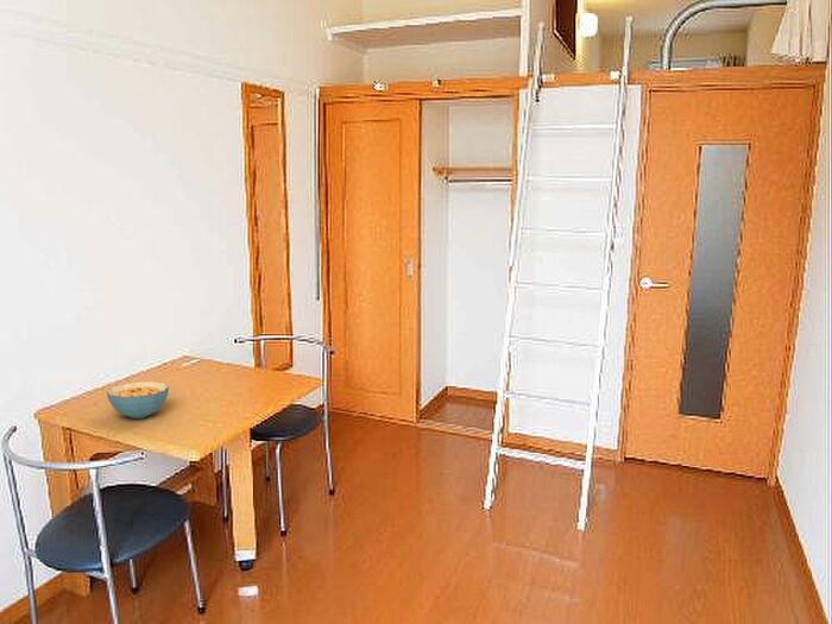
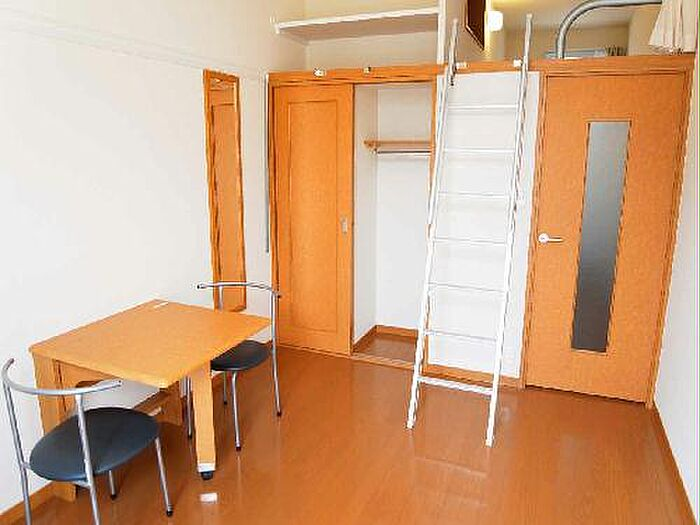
- cereal bowl (138, 402)
